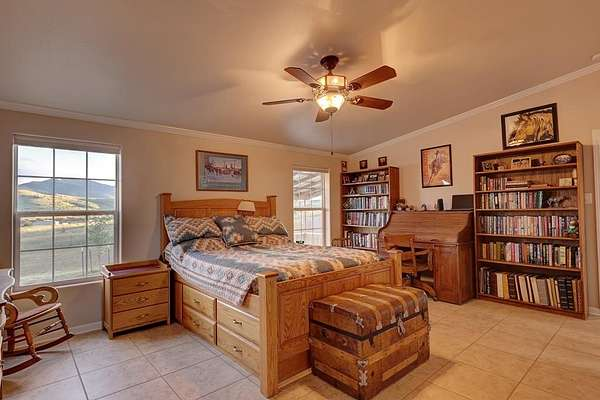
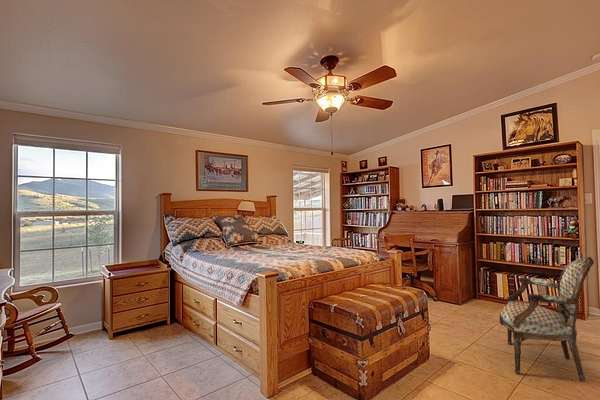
+ armchair (542, 308)
